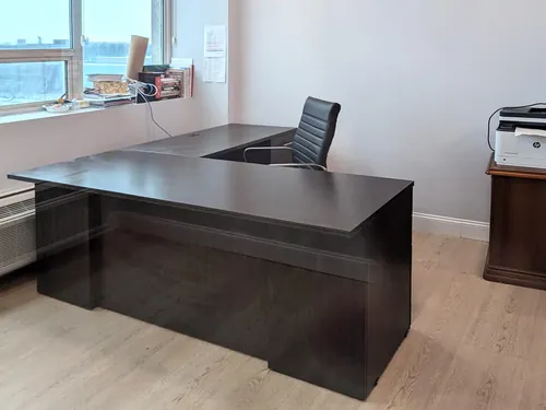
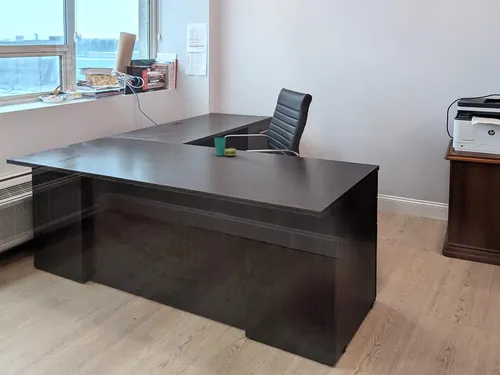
+ cup (224, 146)
